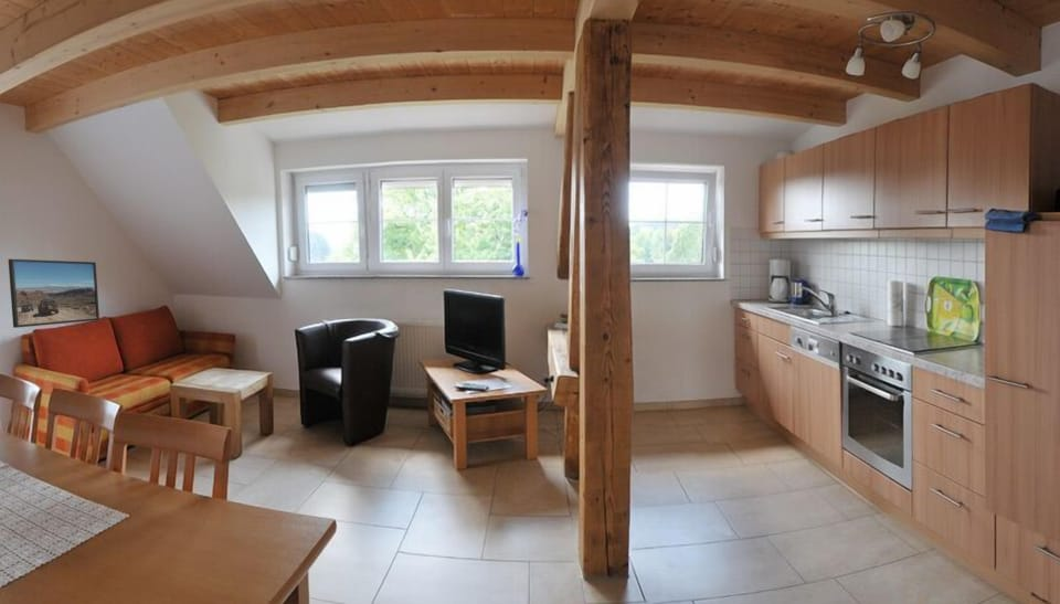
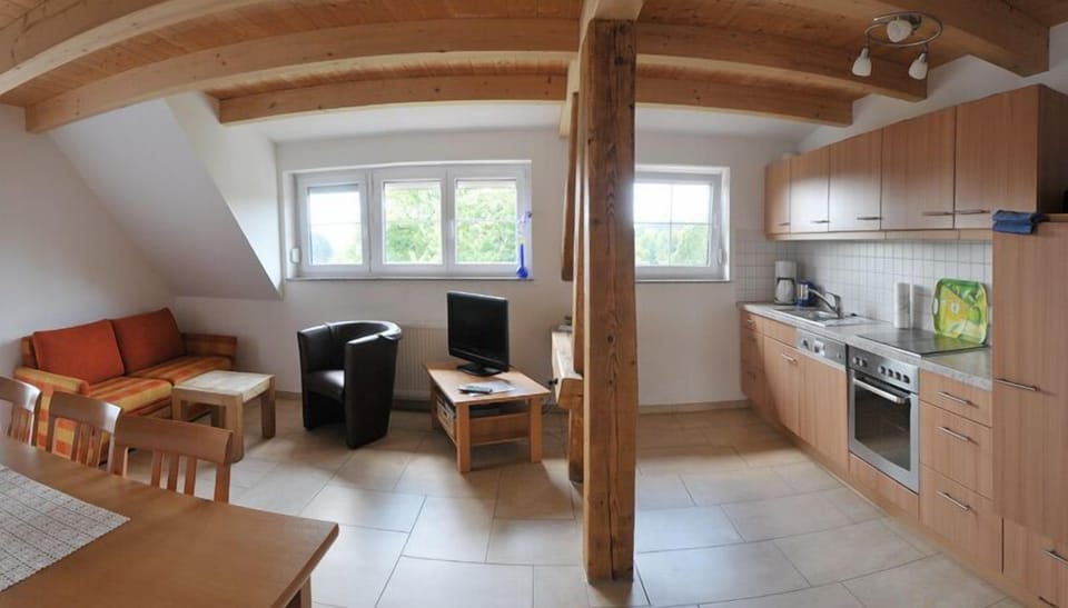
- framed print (57, 292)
